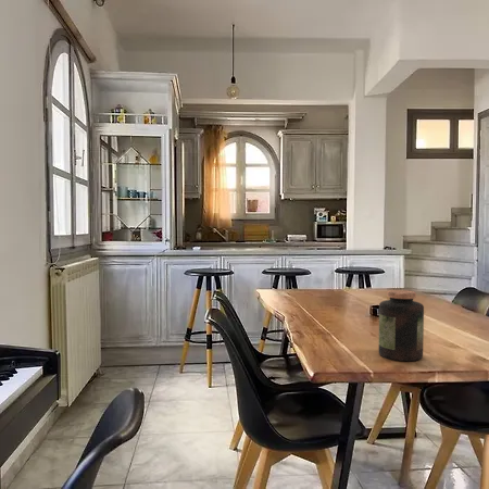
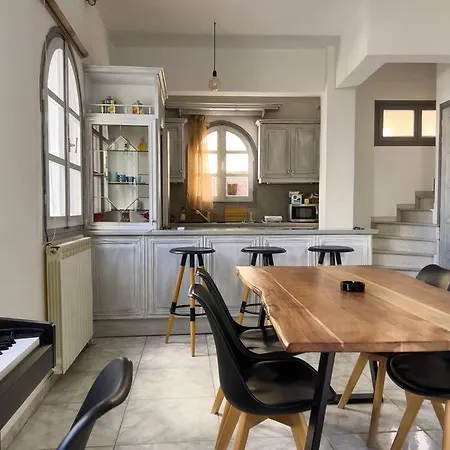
- jar (400, 323)
